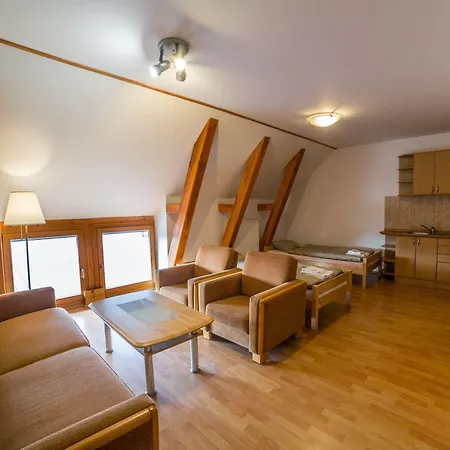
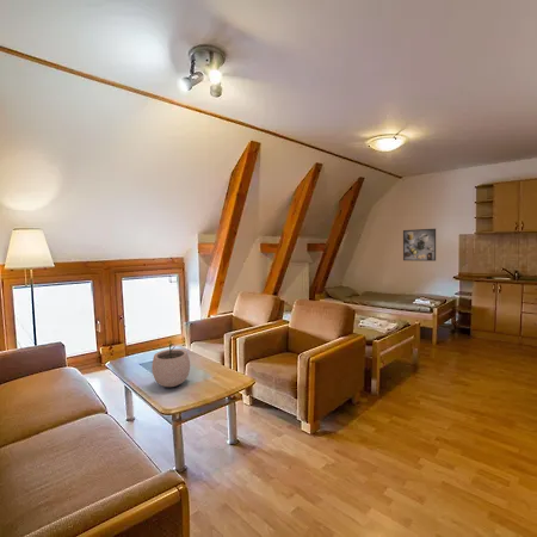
+ plant pot (171, 362)
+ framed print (419, 245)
